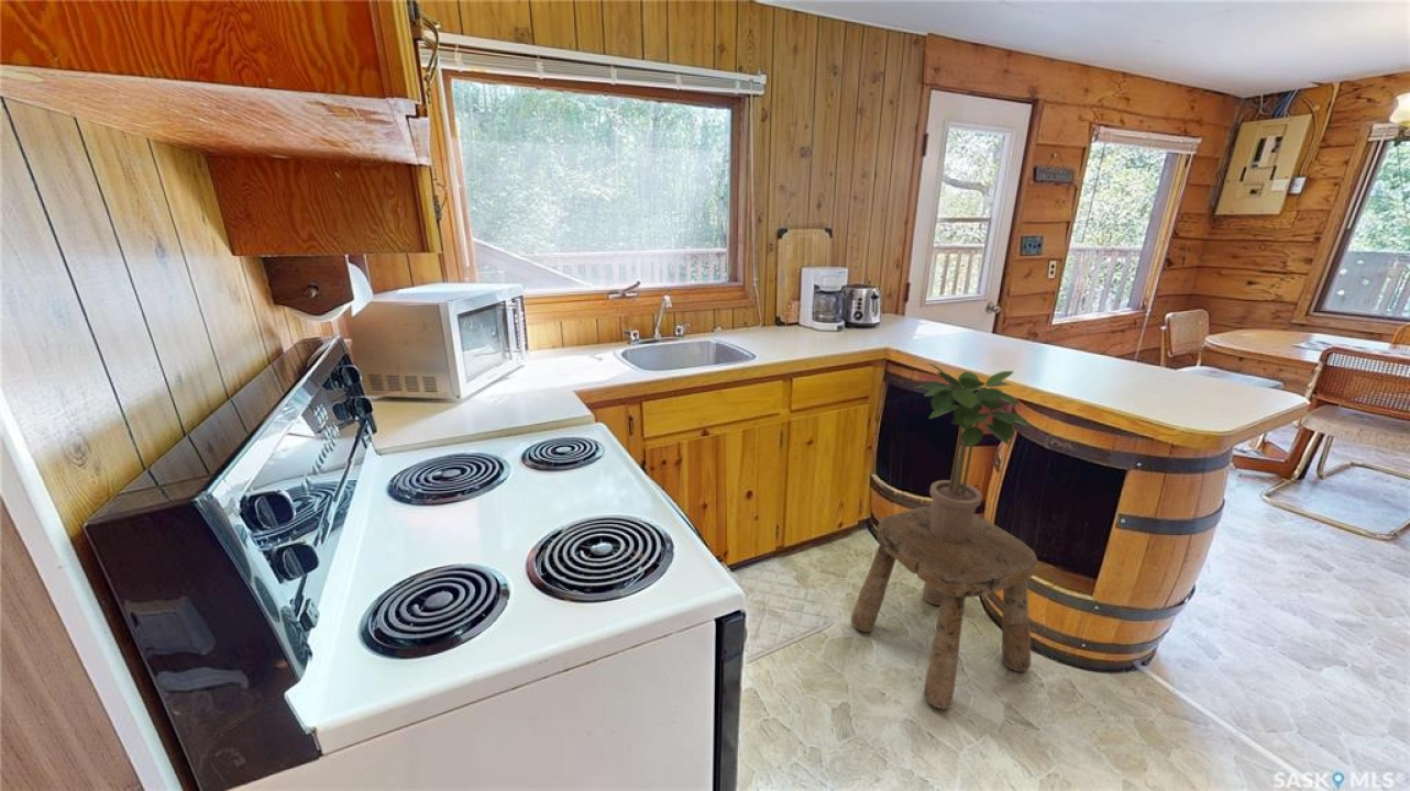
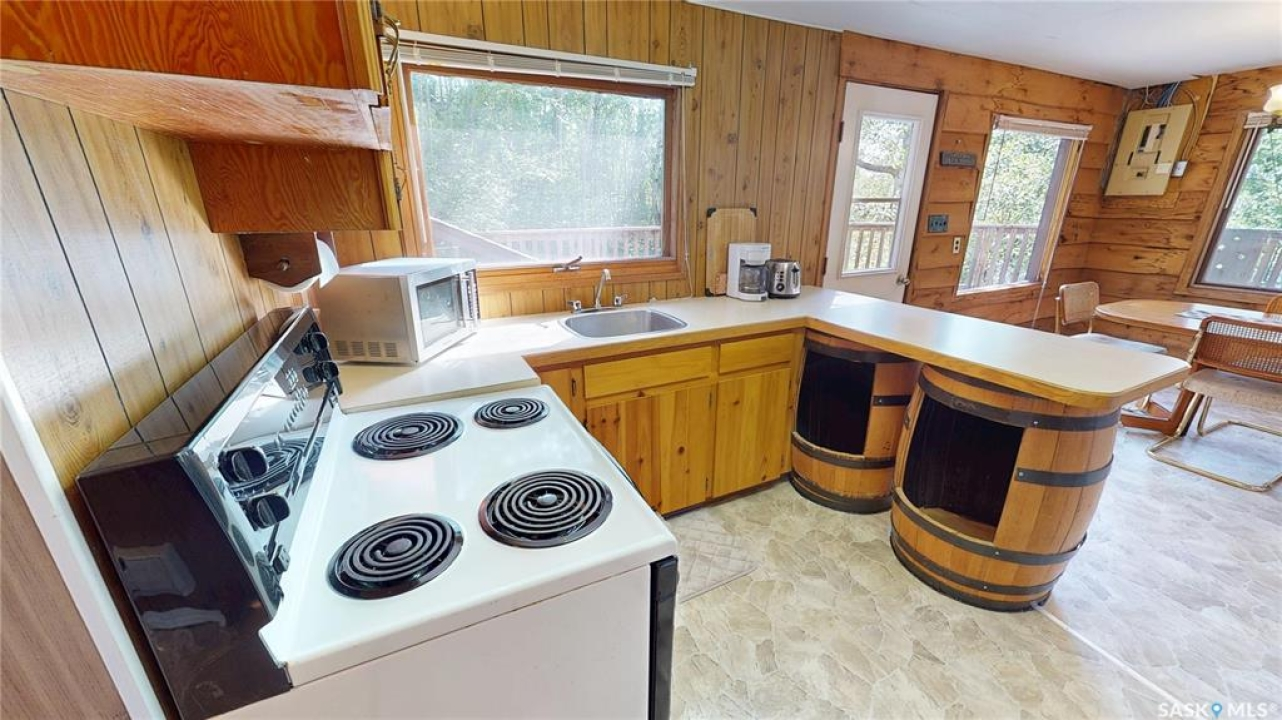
- stool (944, 593)
- potted plant (968, 455)
